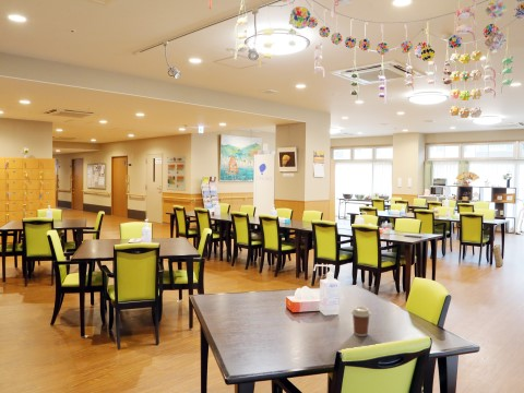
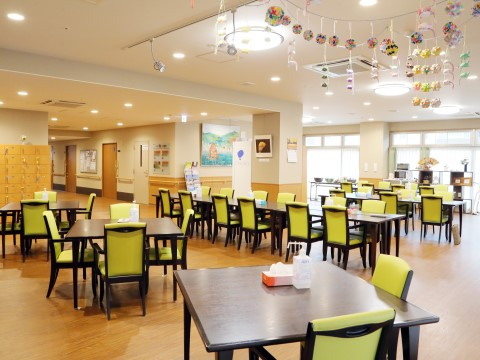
- coffee cup (360, 321)
